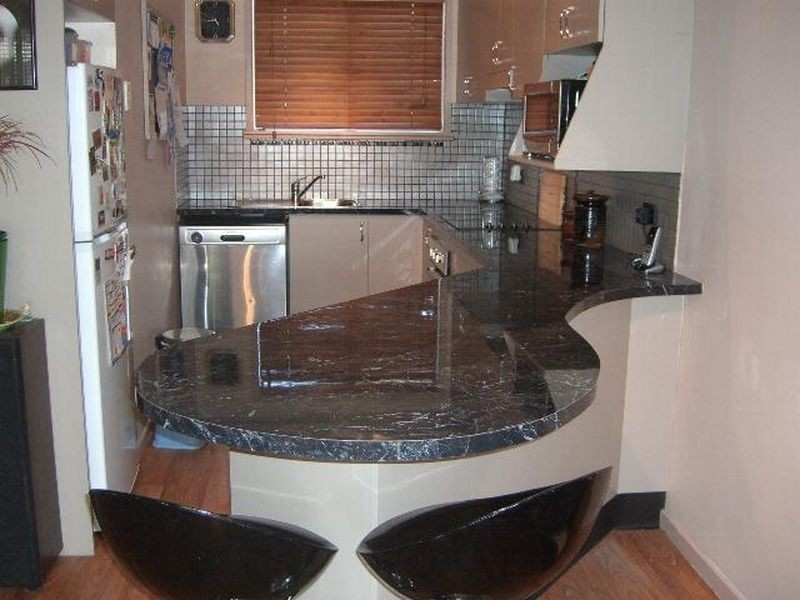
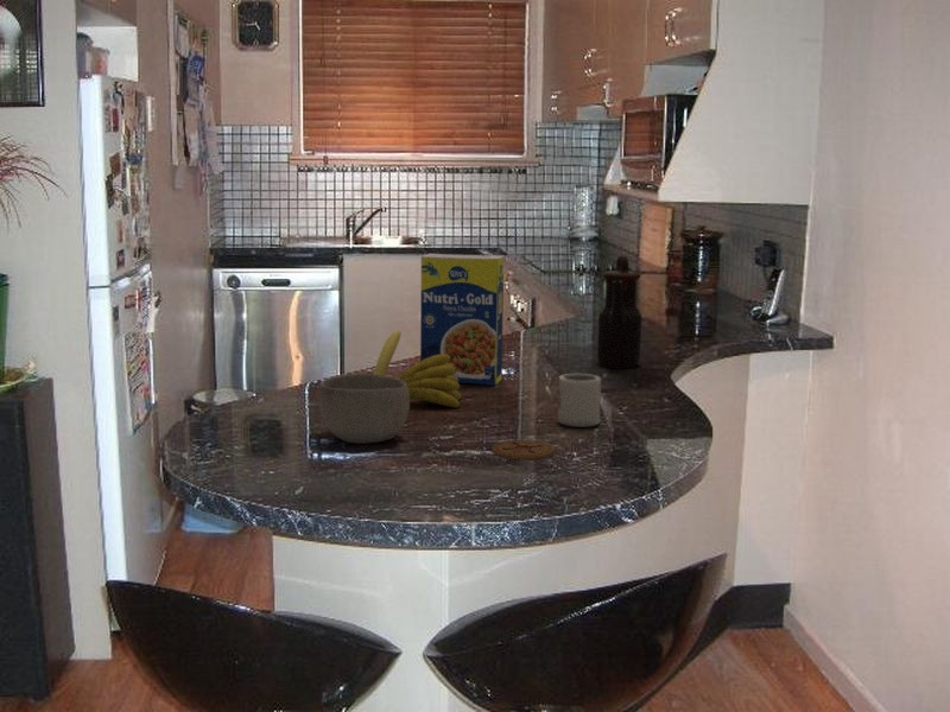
+ banana (420, 367)
+ coaster (522, 450)
+ legume (462, 318)
+ cup (582, 398)
+ bowl (363, 411)
+ teapot (620, 311)
